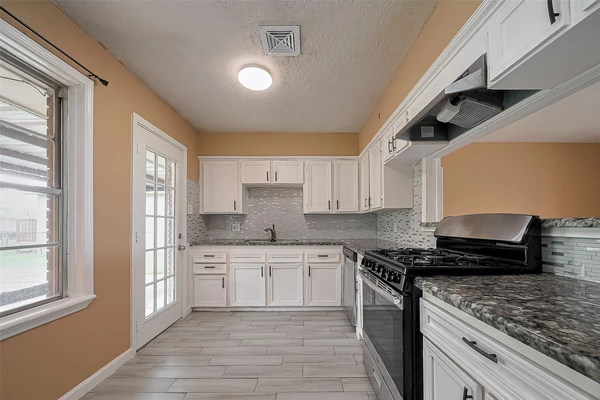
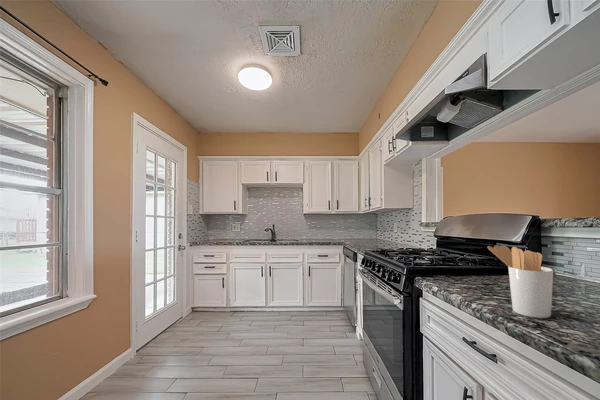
+ utensil holder (519, 277)
